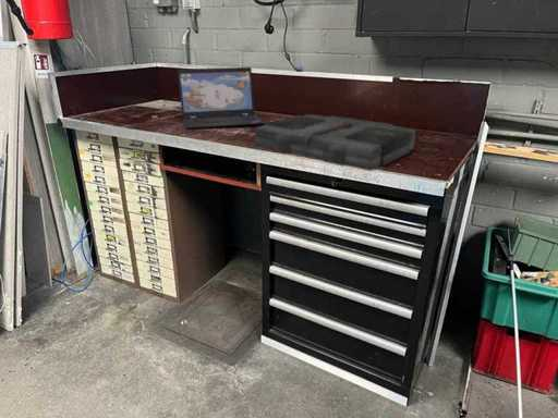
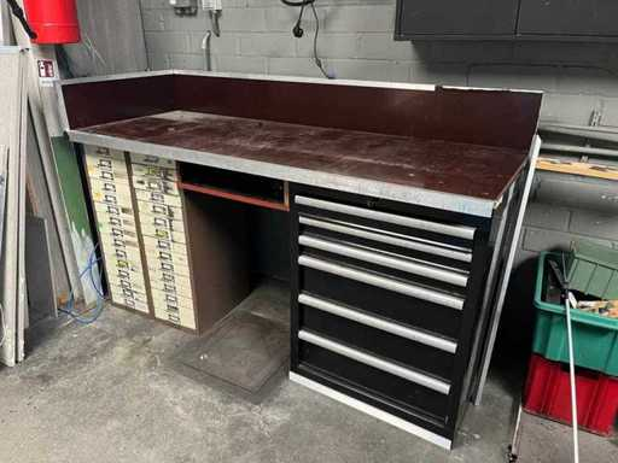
- laptop (220, 96)
- toolbox (335, 135)
